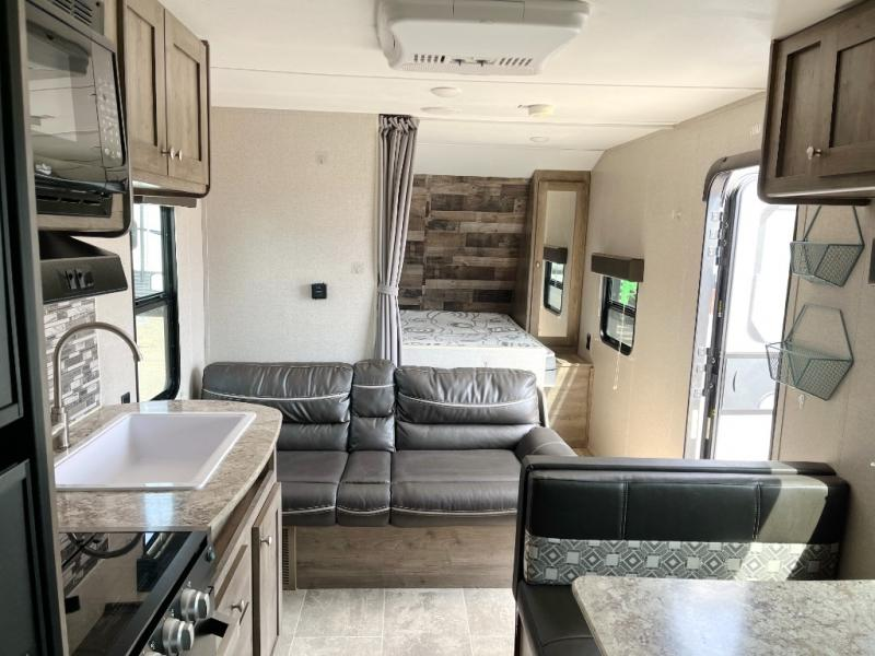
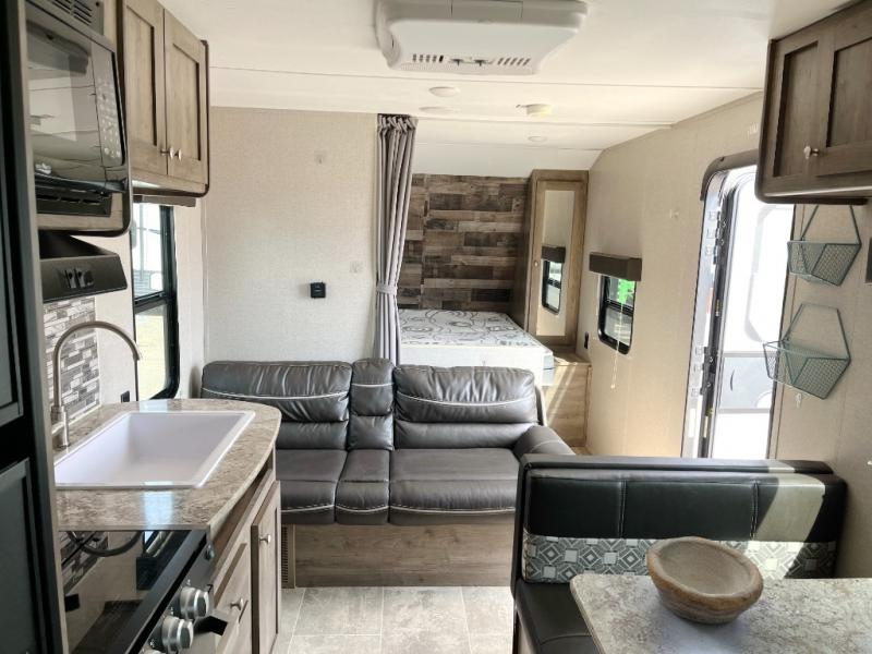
+ bowl (701, 583)
